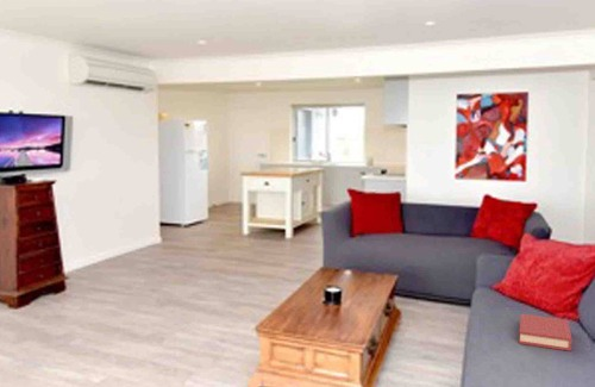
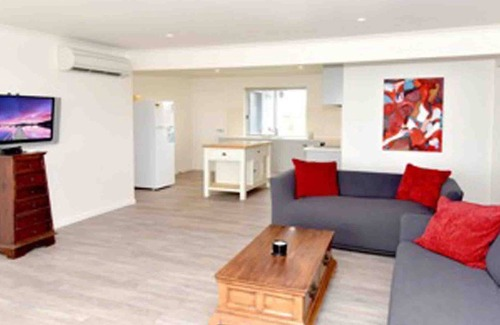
- hardback book (544, 331)
